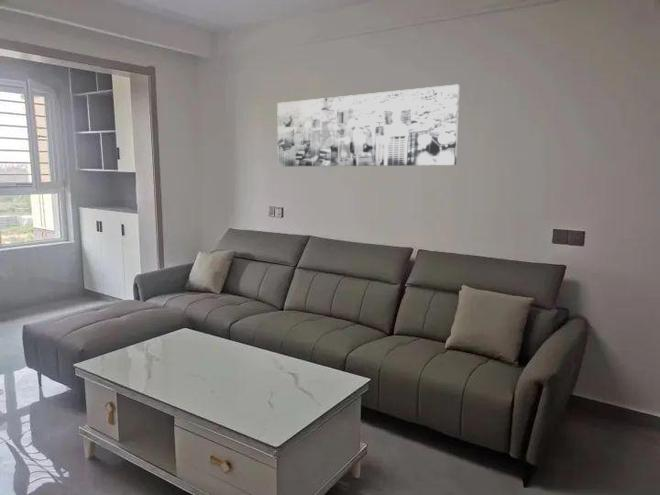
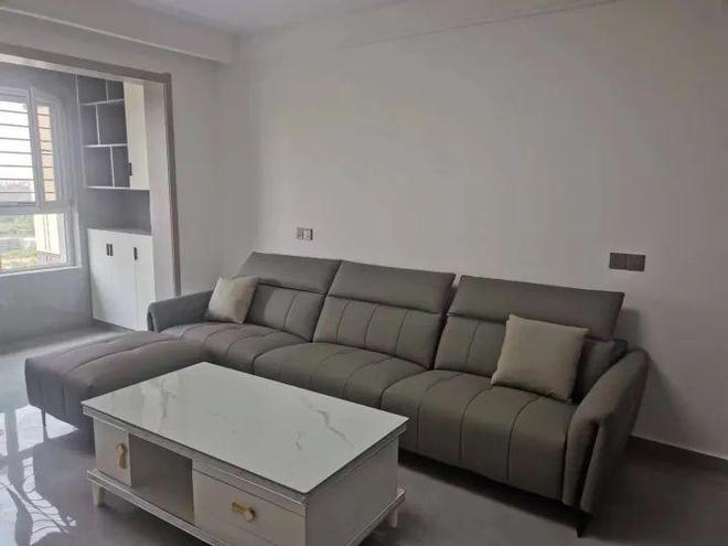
- wall art (357, 130)
